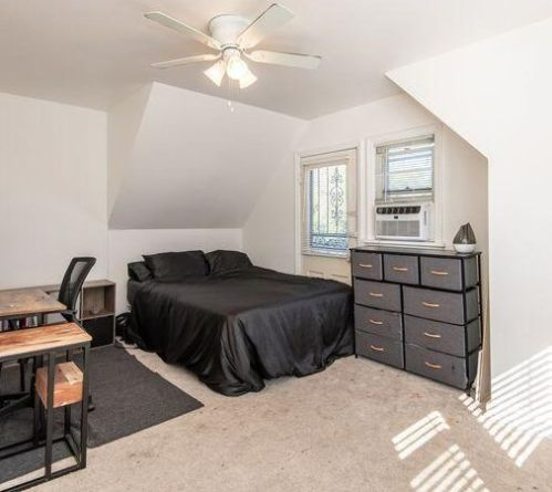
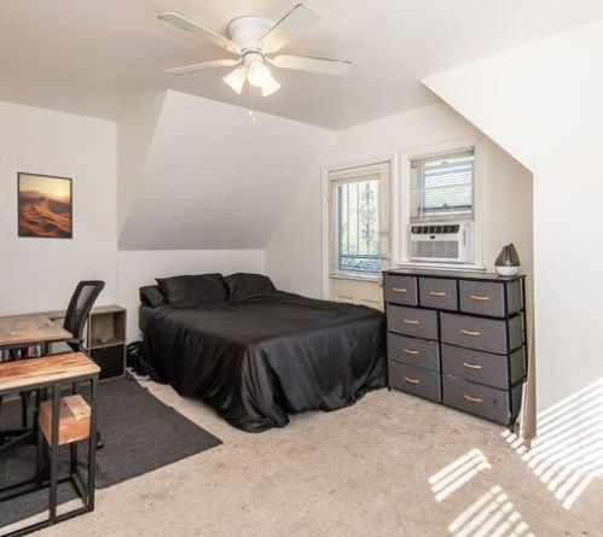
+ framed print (46, 206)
